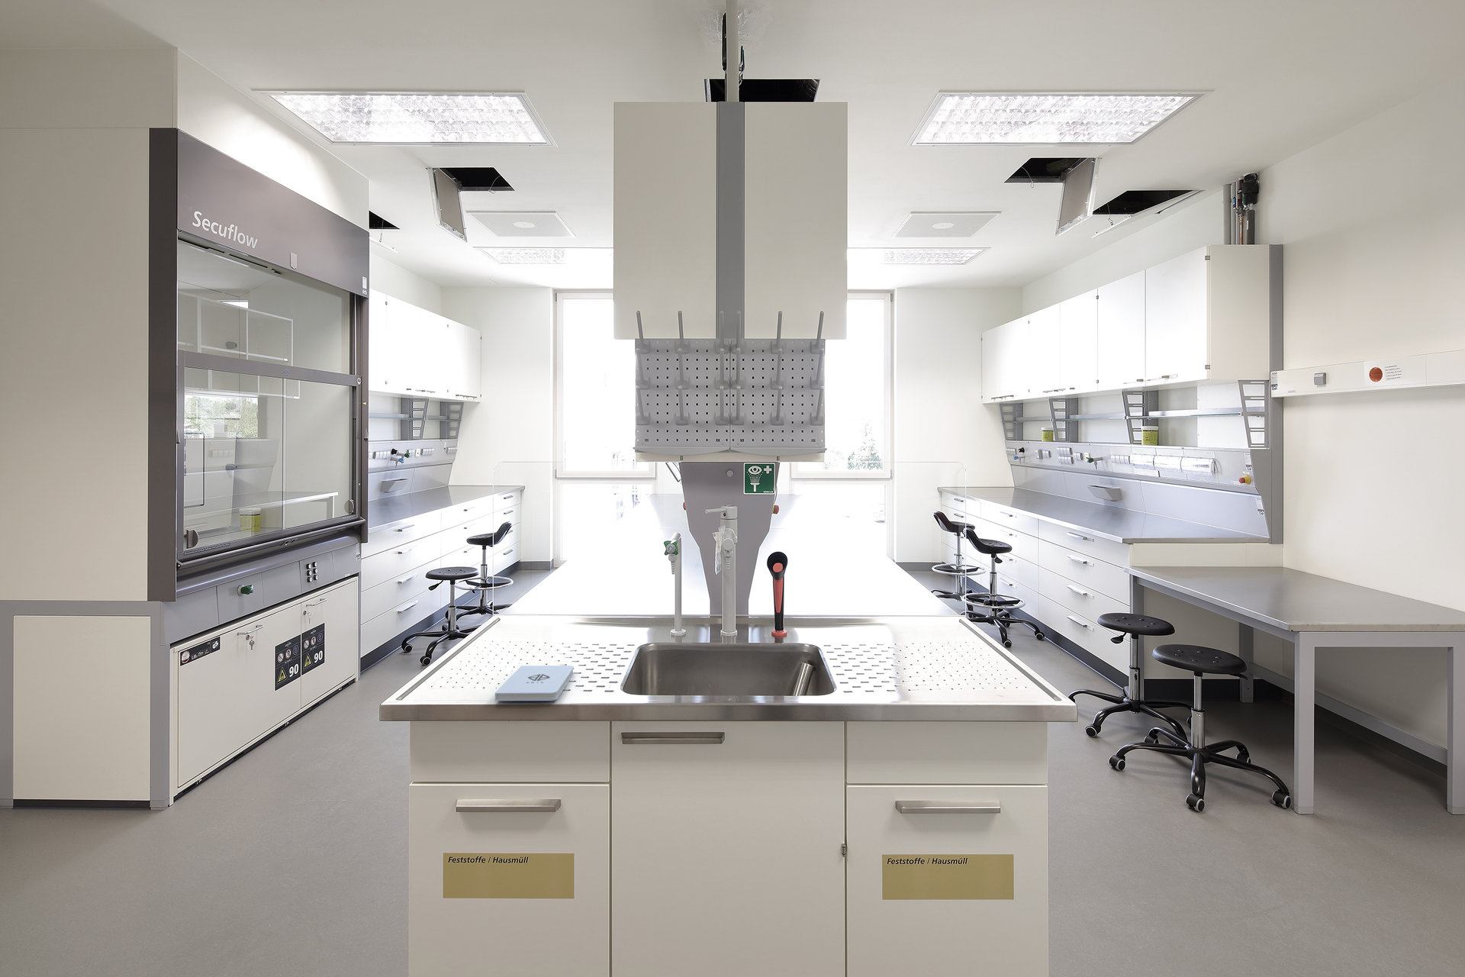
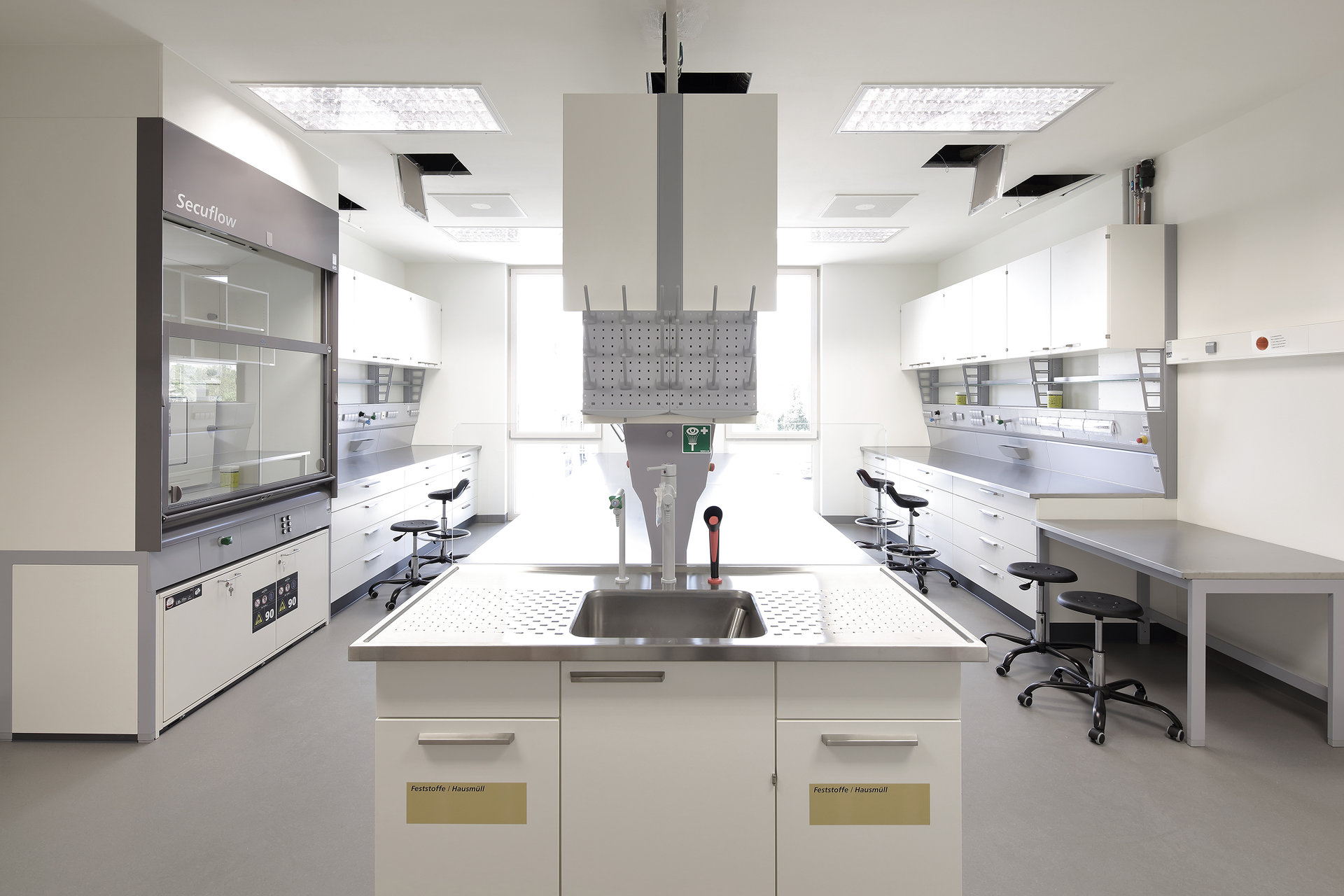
- notepad (537, 682)
